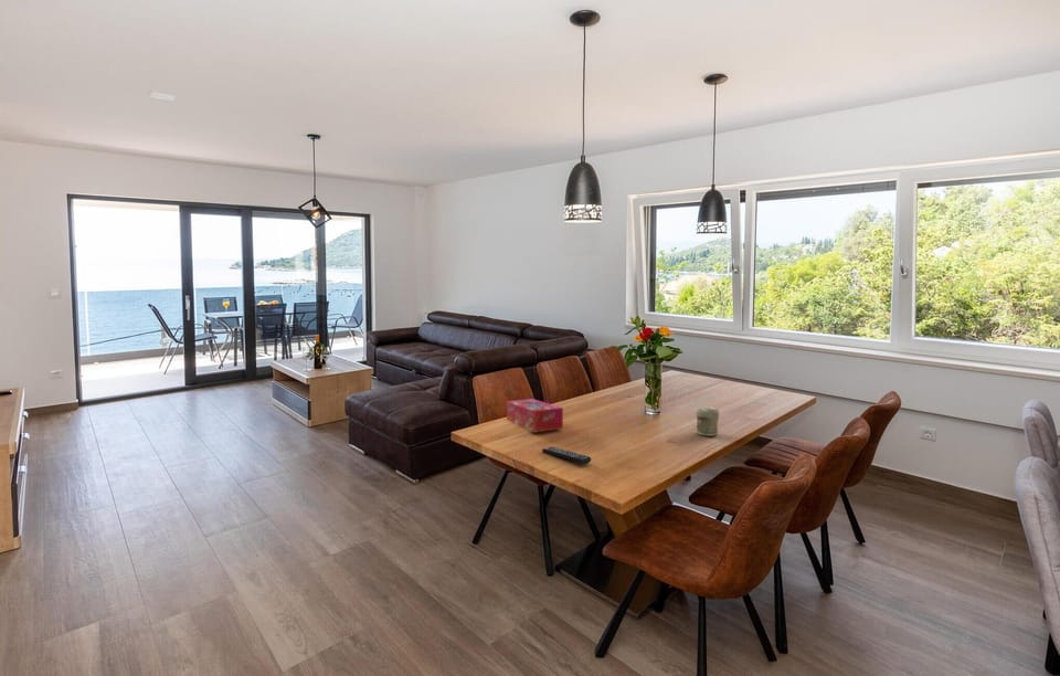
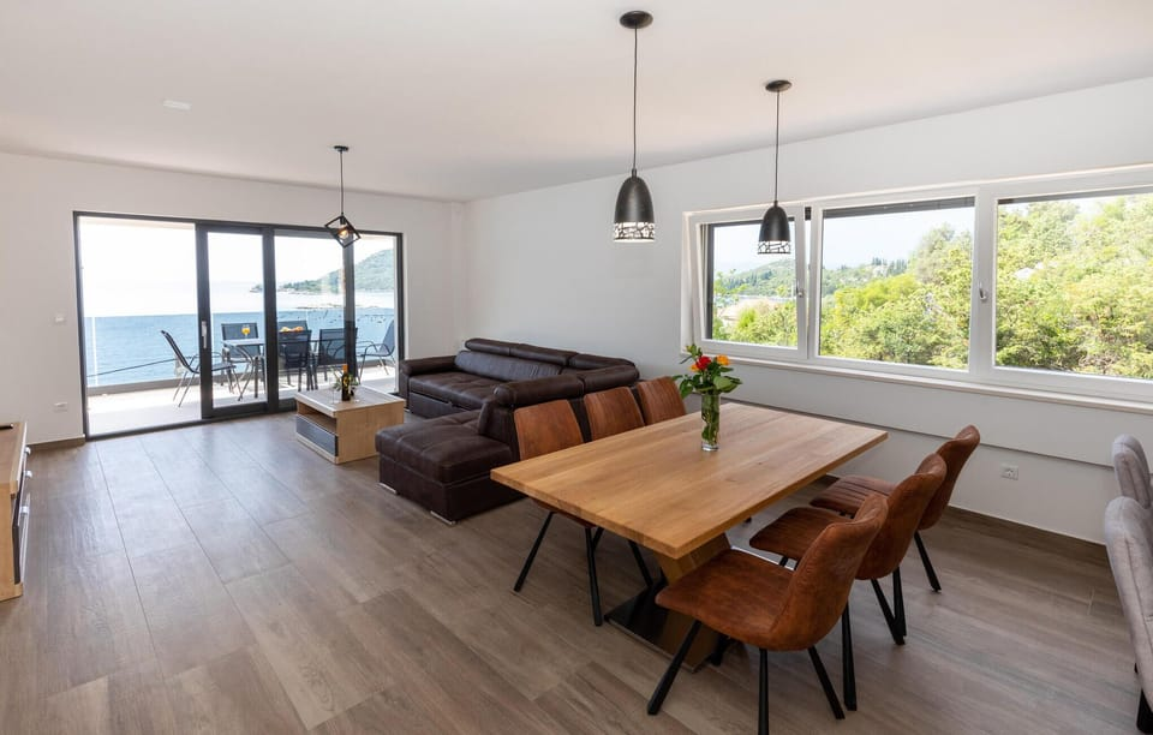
- jar (707, 421)
- remote control (565, 454)
- tissue box (533, 414)
